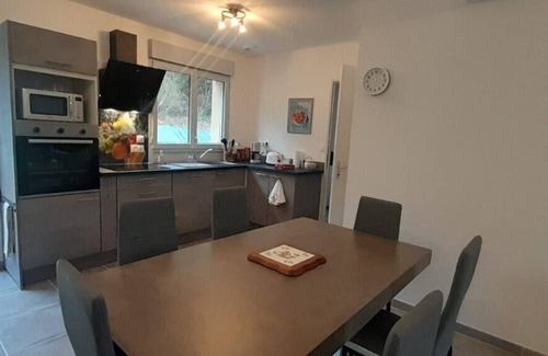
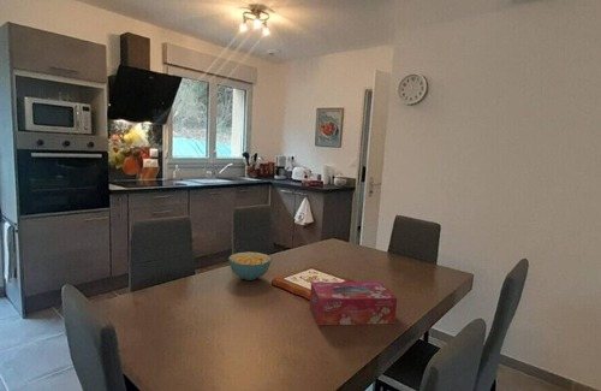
+ tissue box (351, 302)
+ cereal bowl (249, 267)
